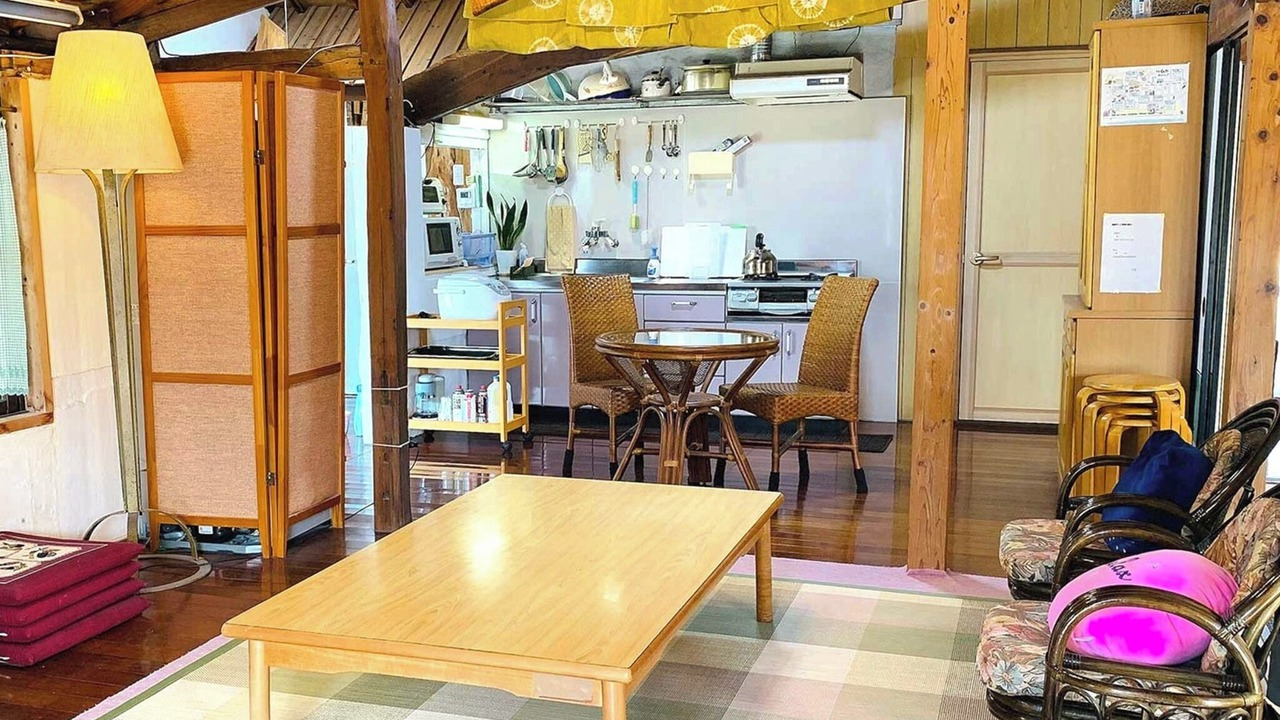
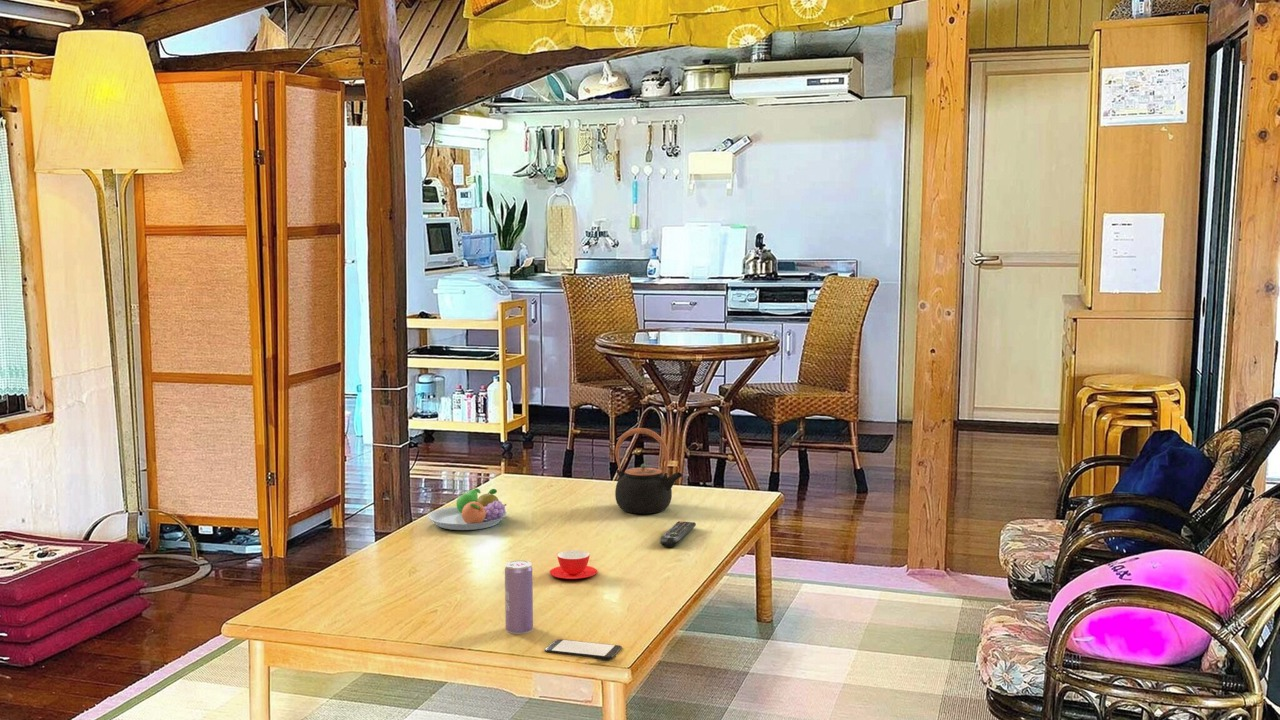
+ fruit bowl (469, 506)
+ remote control (678, 533)
+ teacup (573, 564)
+ teapot (648, 469)
+ smartphone (583, 649)
+ beverage can (518, 597)
